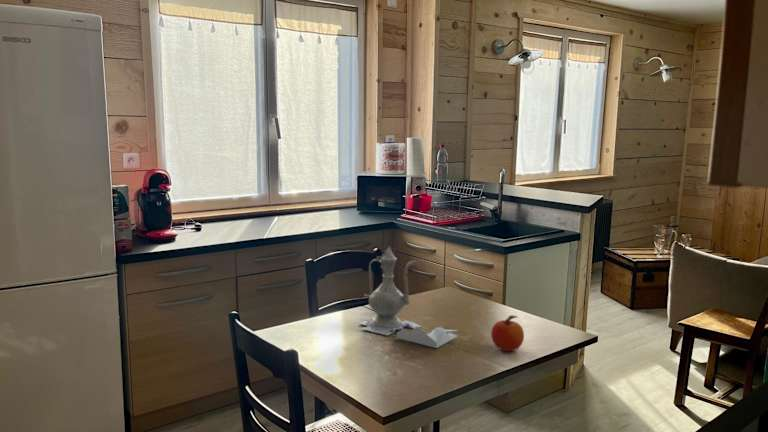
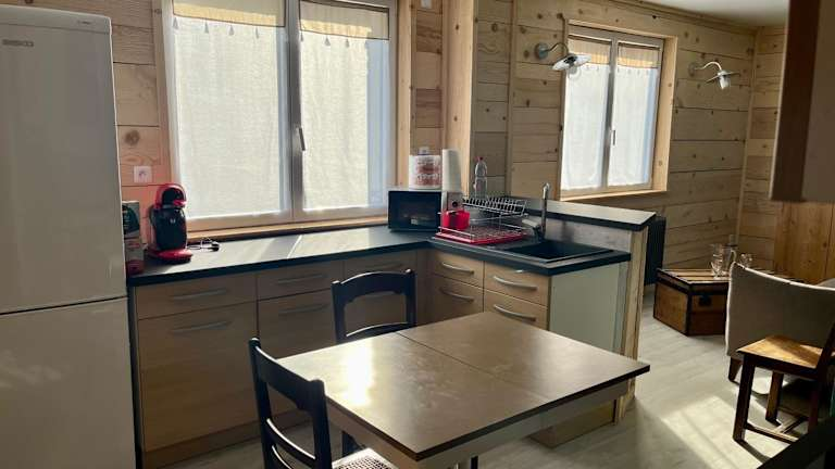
- teapot (405, 290)
- fruit (507, 332)
